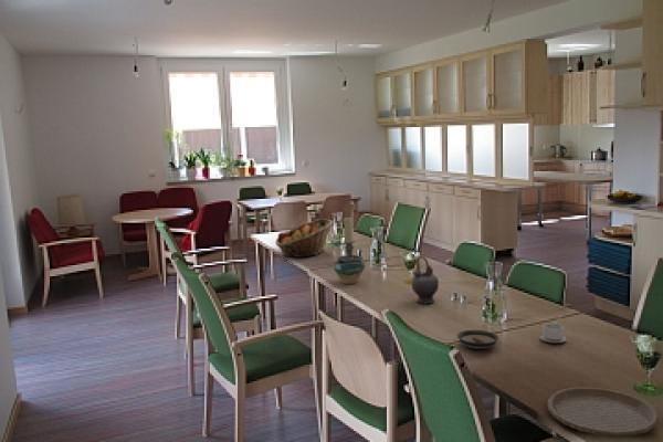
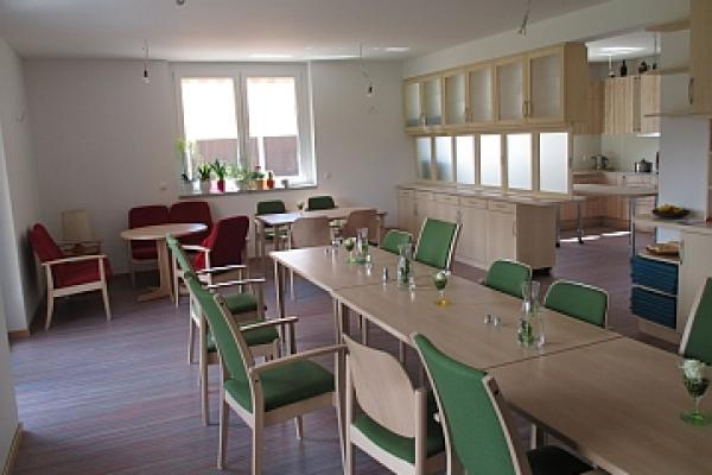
- teapot (422, 277)
- plate (600, 411)
- fruit basket (304, 236)
- candle holder (349, 240)
- teacup (554, 328)
- bowl (349, 273)
- saucer (477, 340)
